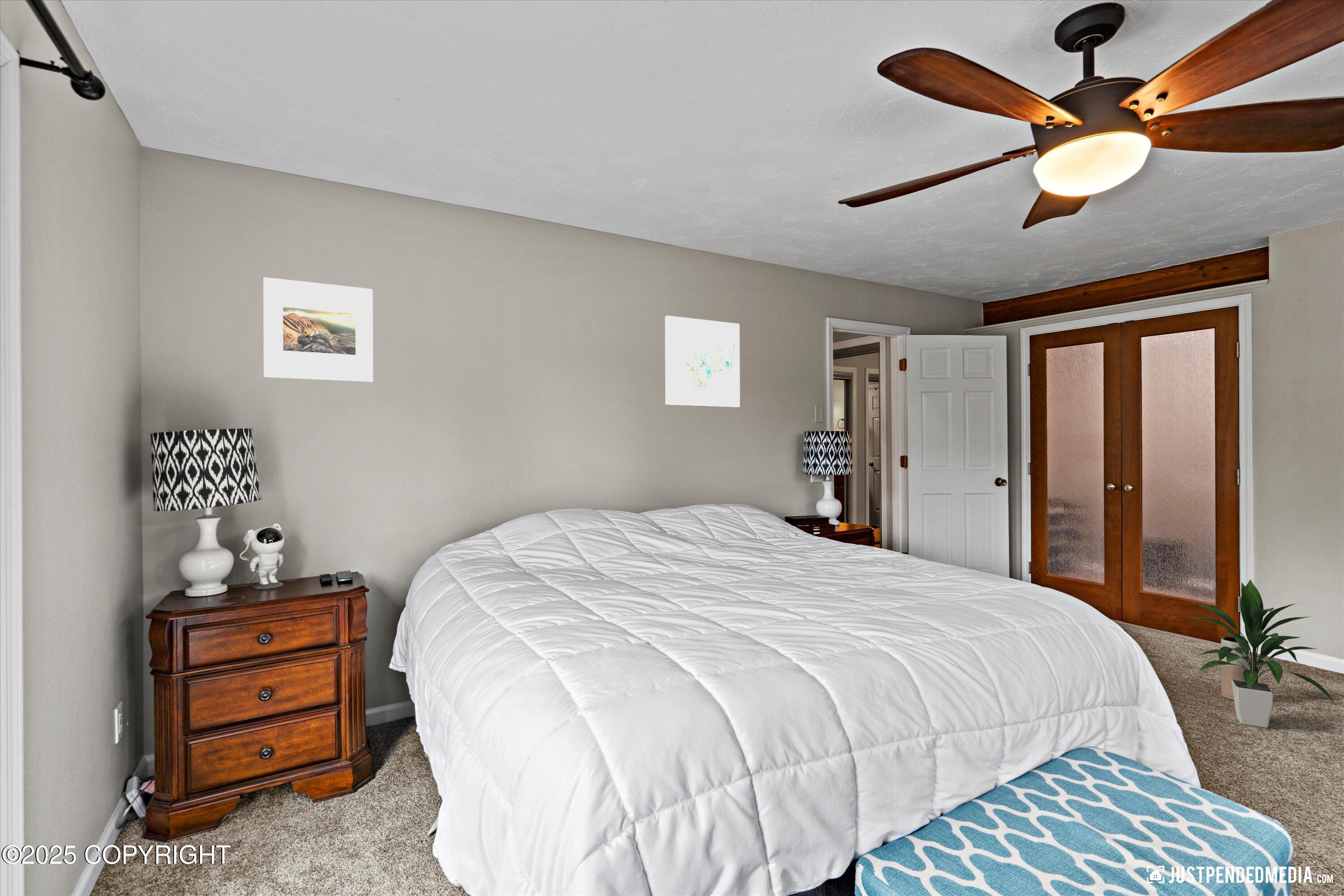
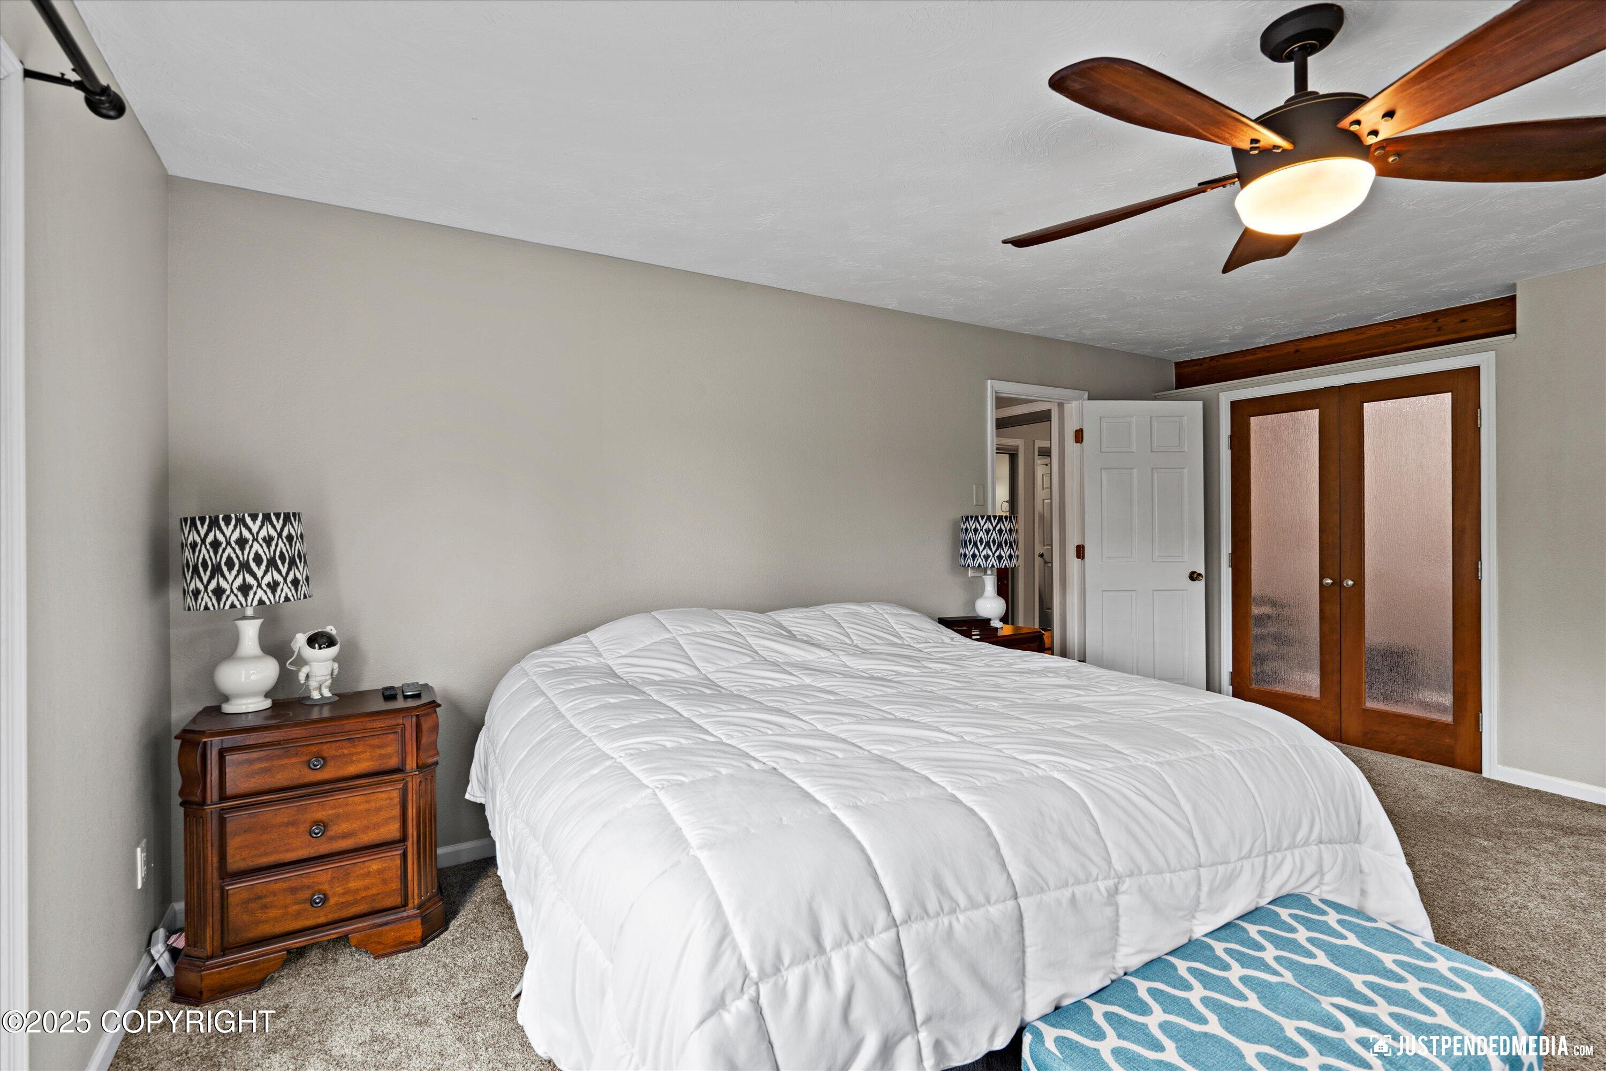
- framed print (320, 332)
- indoor plant (1257, 655)
- vase (1235, 668)
- wall art (703, 363)
